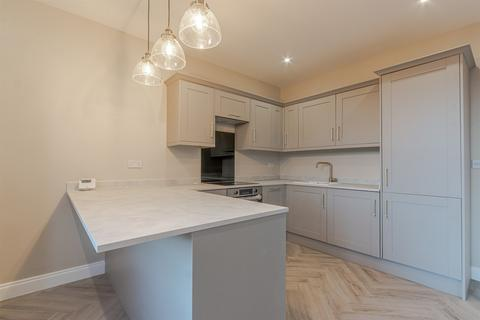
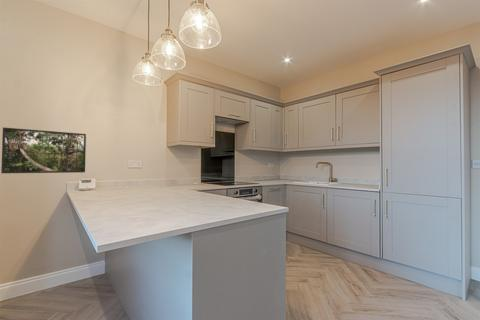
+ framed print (47, 151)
